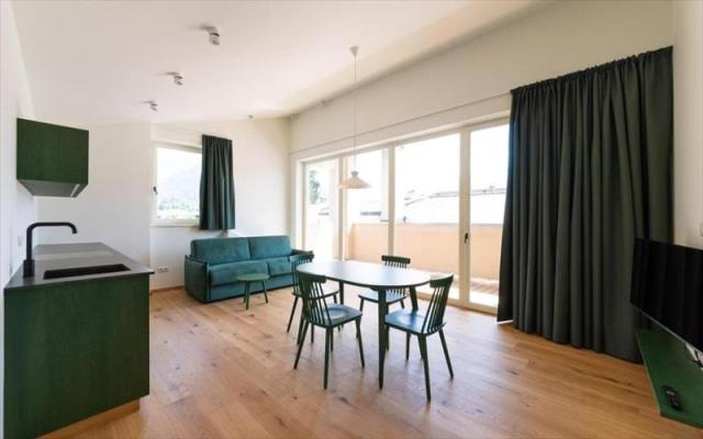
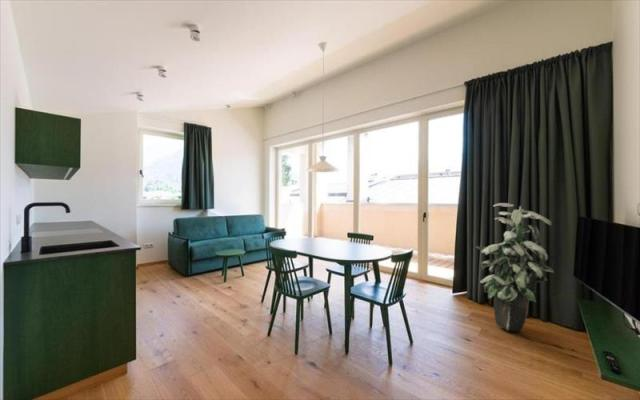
+ indoor plant (510, 265)
